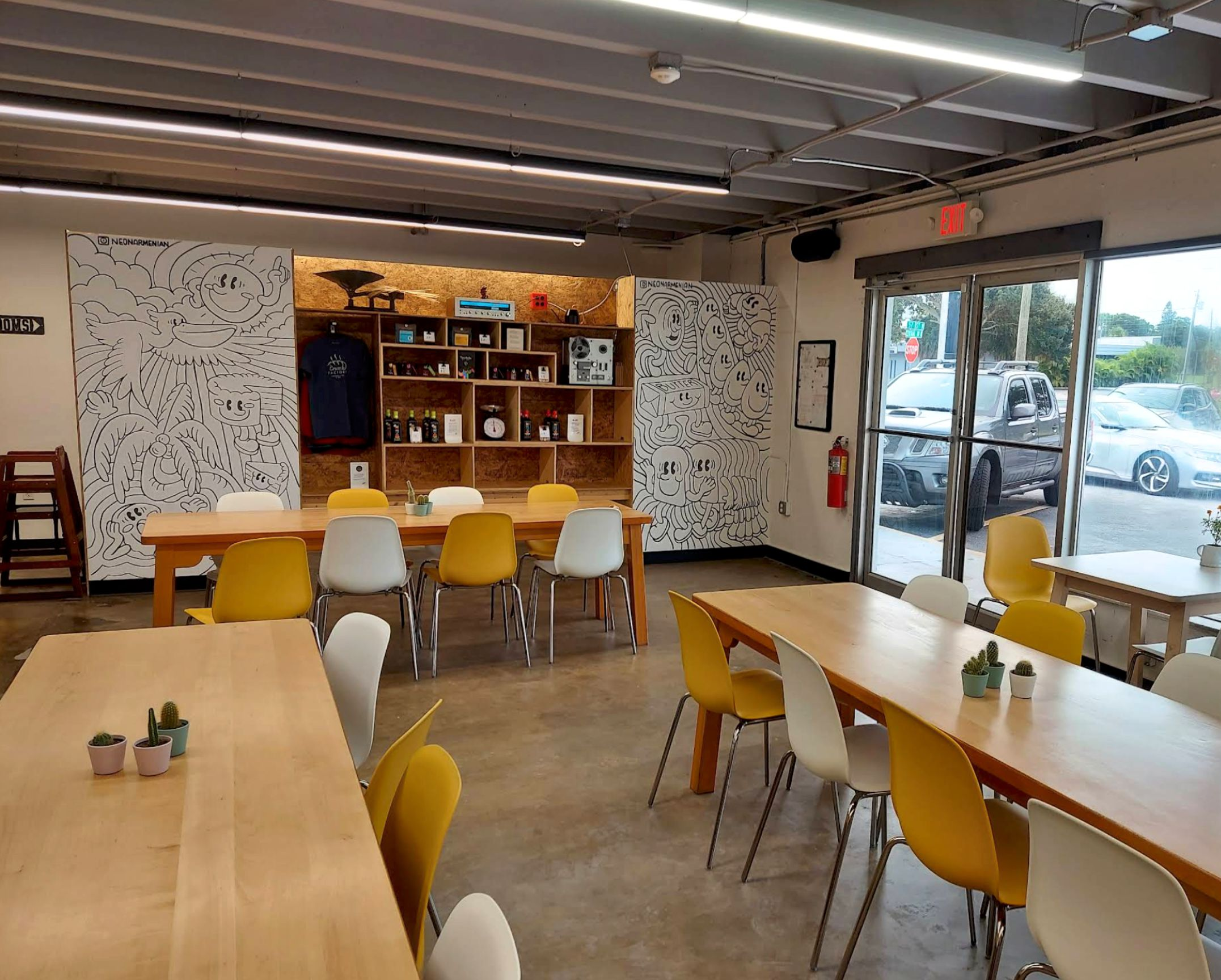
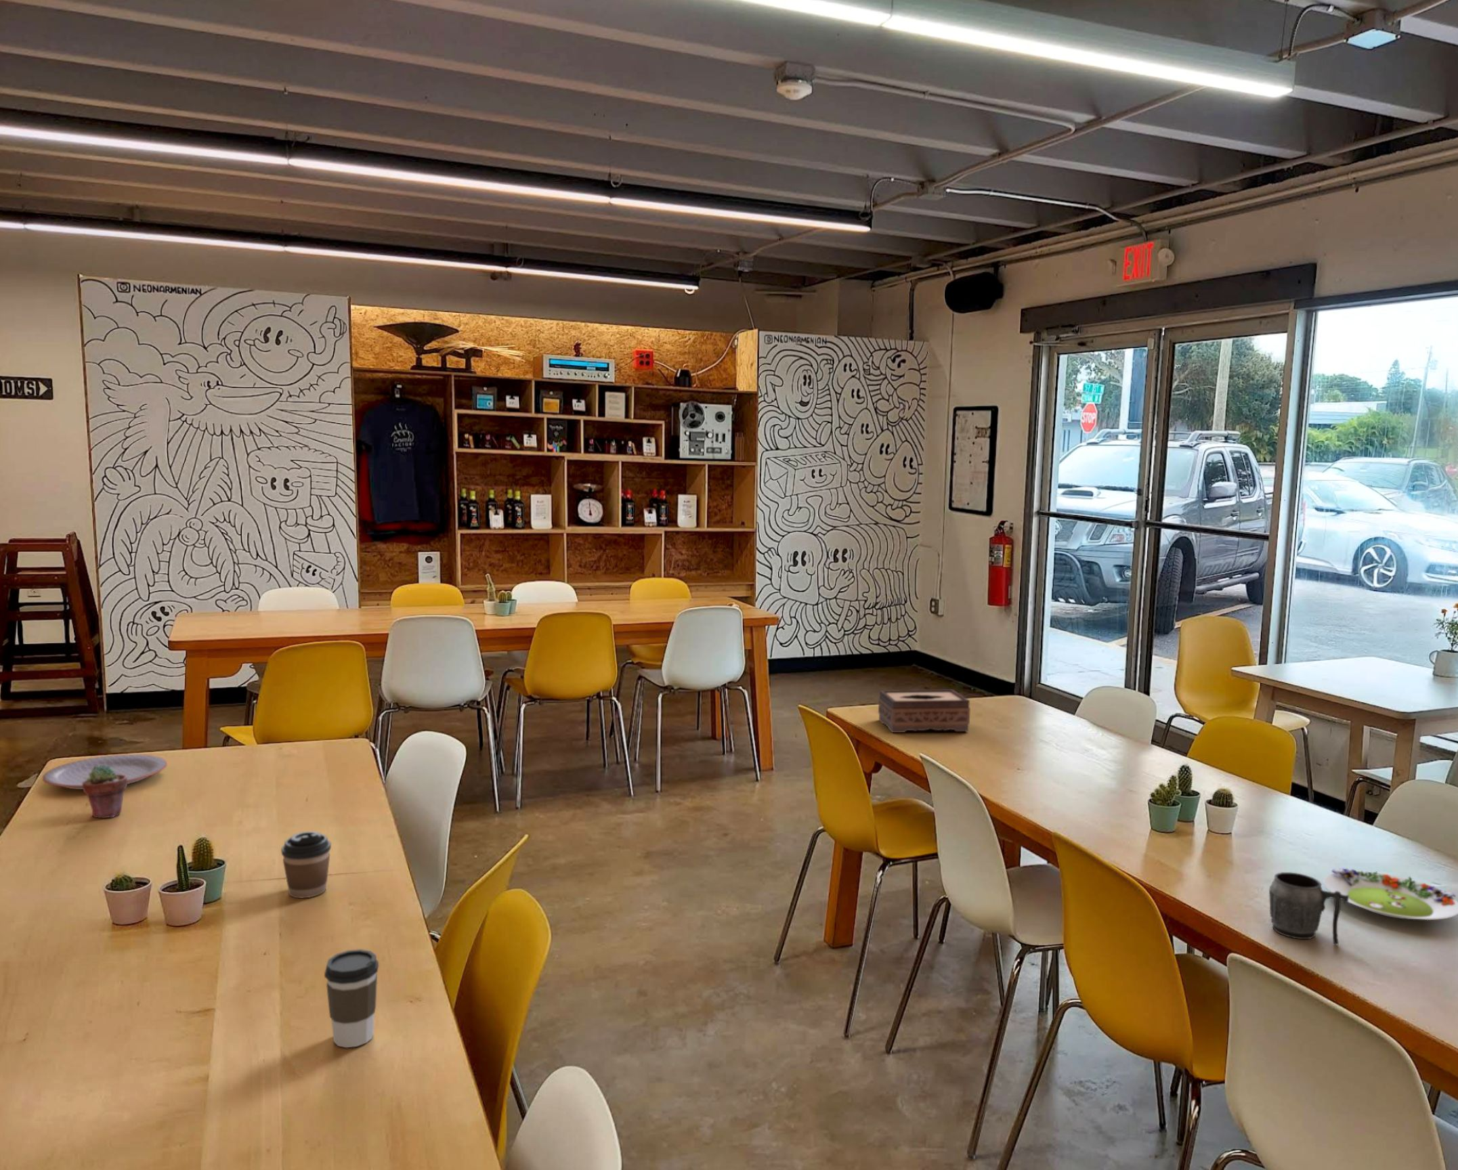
+ coffee cup (352, 999)
+ plate (110, 768)
+ salad plate (1390, 897)
+ potted succulent (105, 789)
+ coffee cup (307, 861)
+ mug (1308, 909)
+ tissue box (923, 710)
